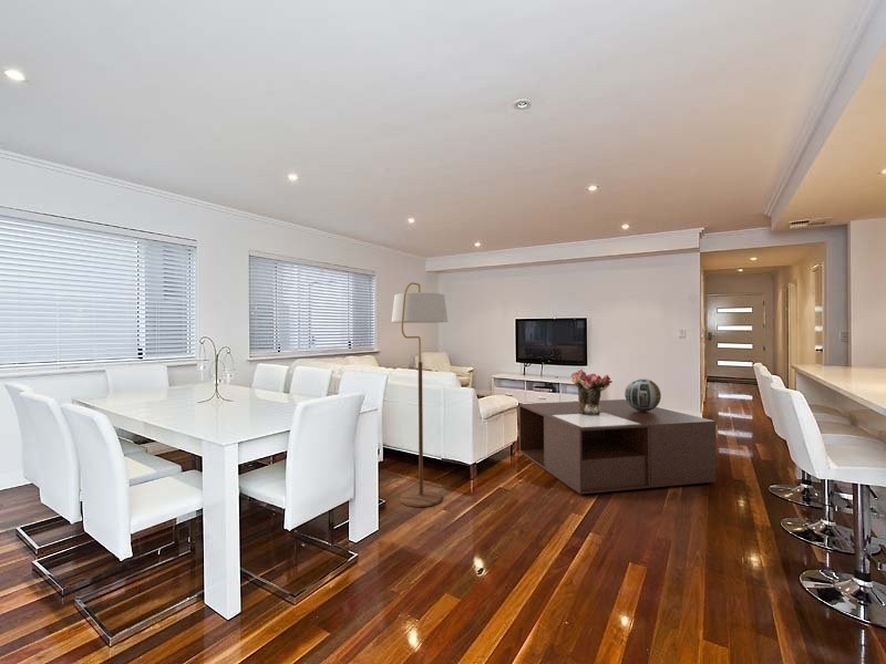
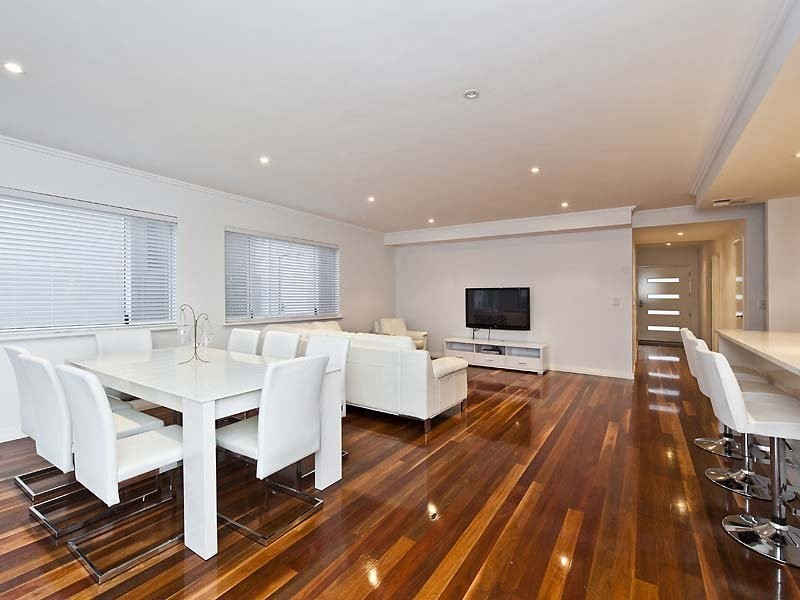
- floor lamp (419, 391)
- decorative sphere (642, 395)
- coffee table (606, 438)
- bouquet (590, 392)
